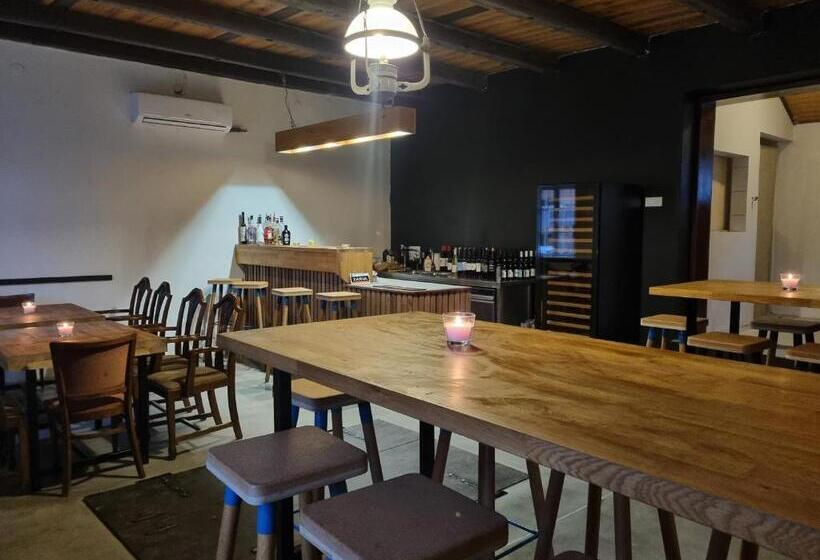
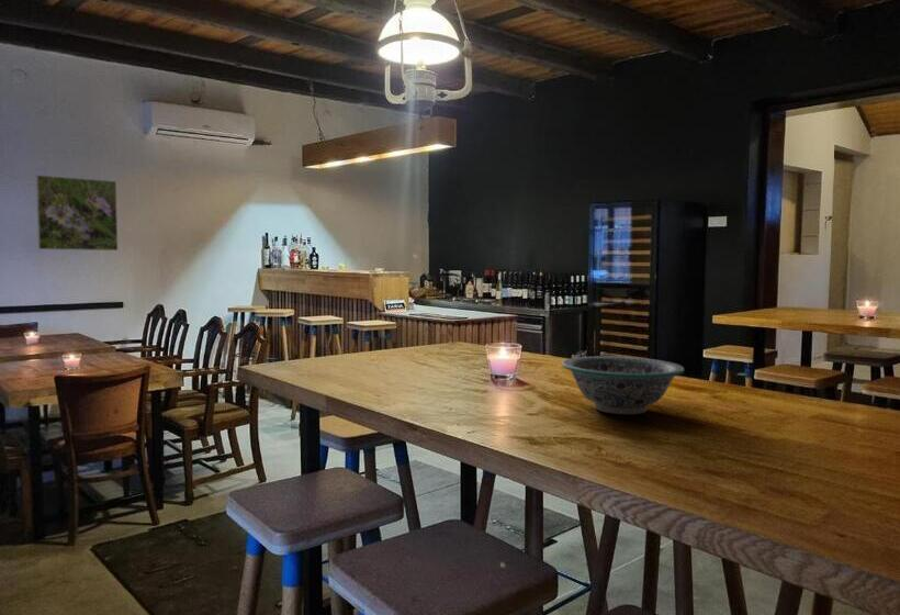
+ decorative bowl (621, 387)
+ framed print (78, 214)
